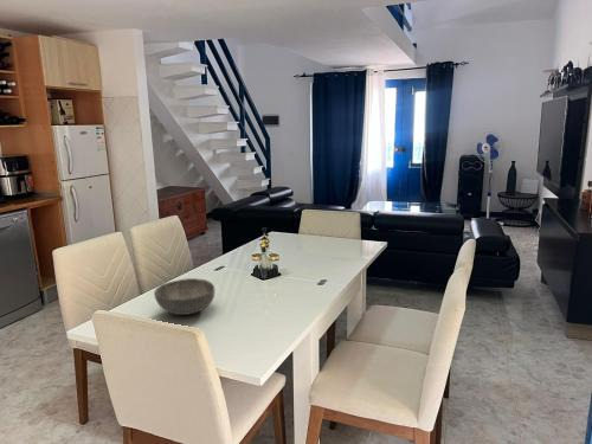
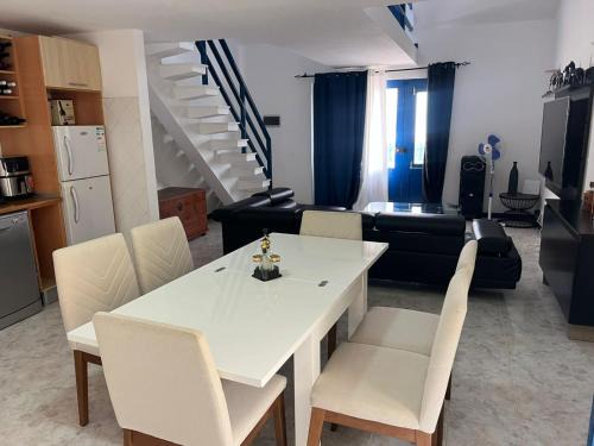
- bowl (185, 298)
